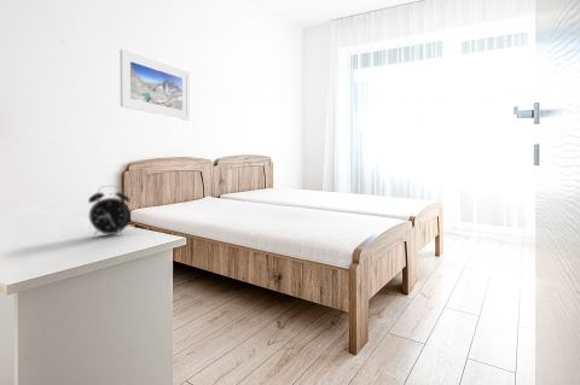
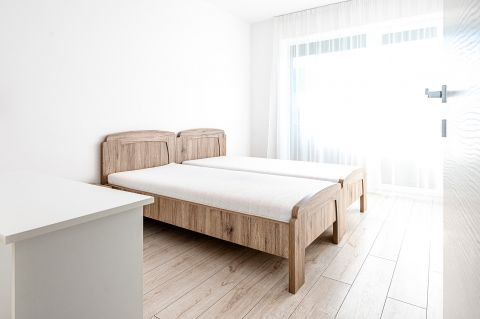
- alarm clock (109, 210)
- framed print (157, 87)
